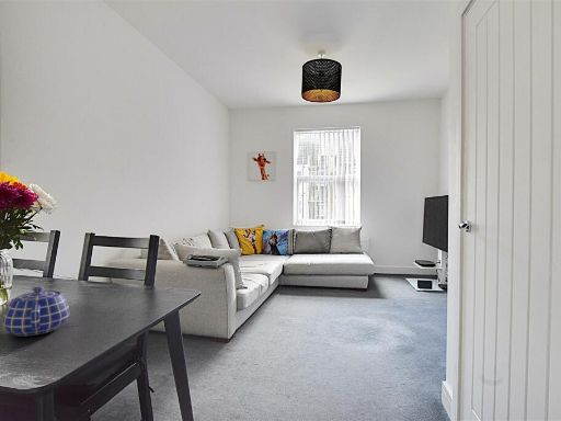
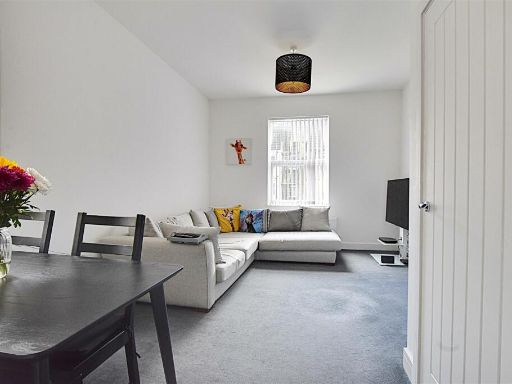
- teapot (37, 307)
